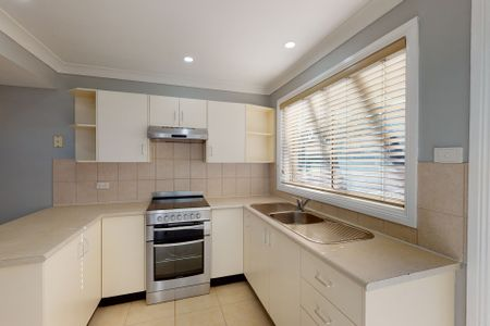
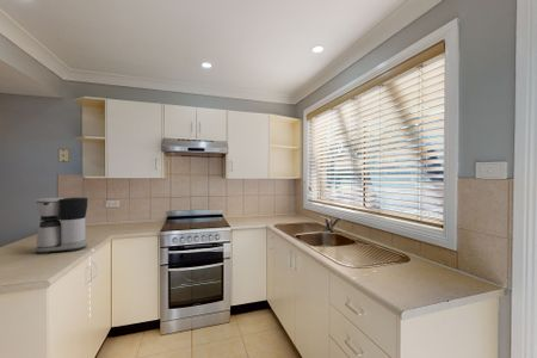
+ coffee maker (63, 222)
